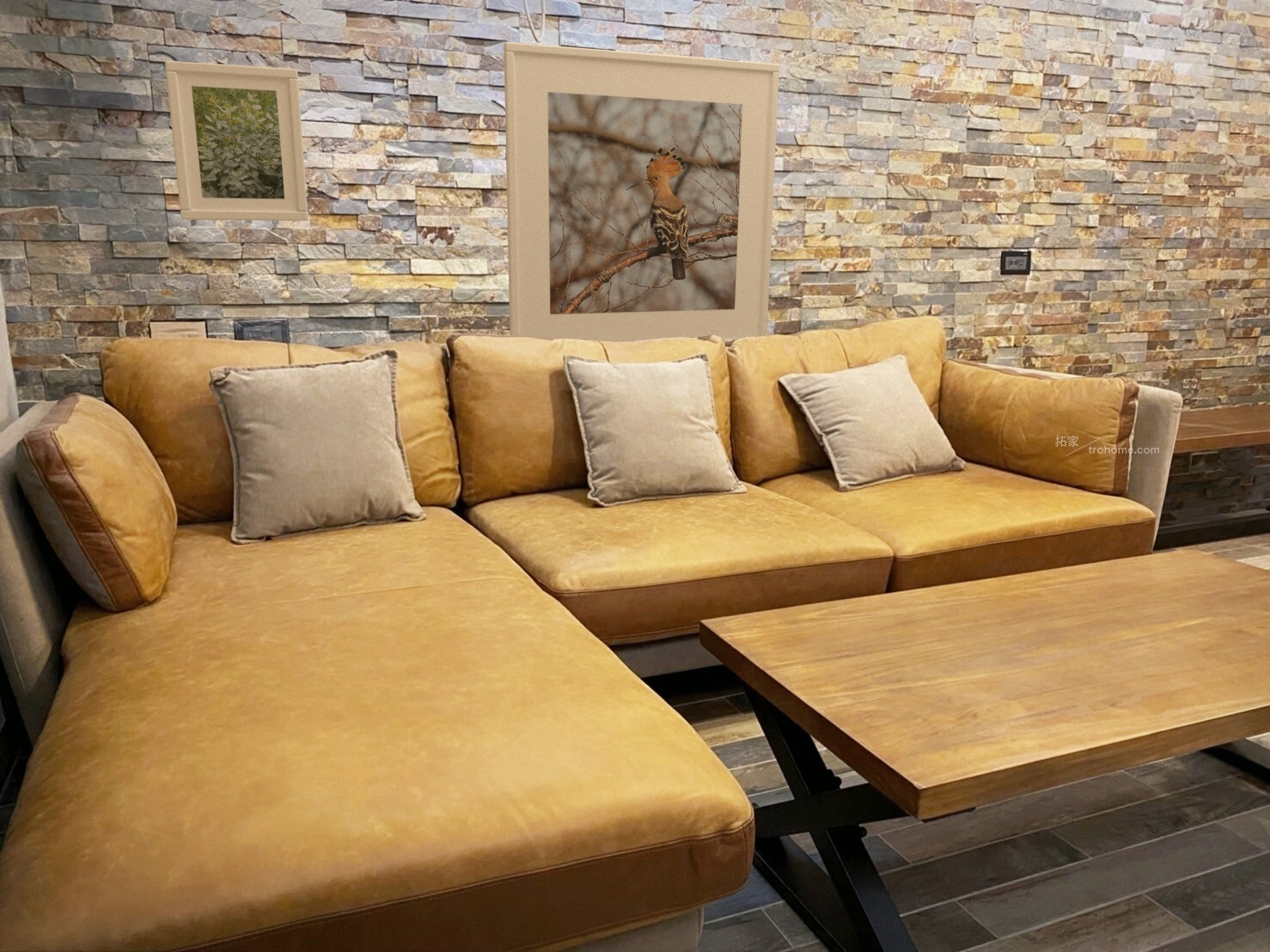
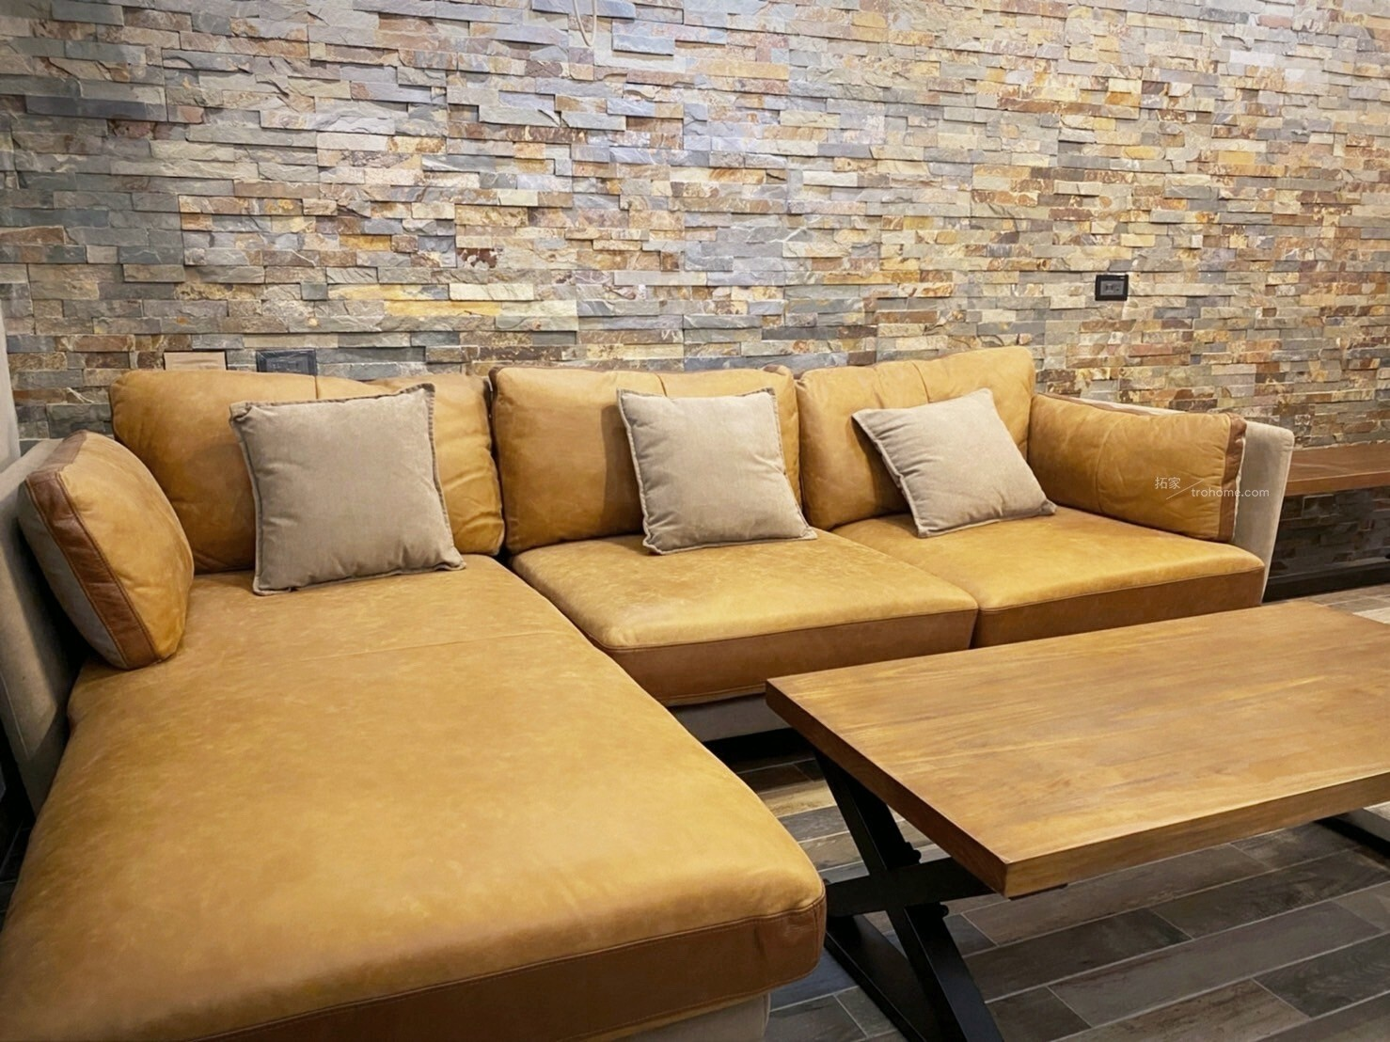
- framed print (646, 207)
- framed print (239, 143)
